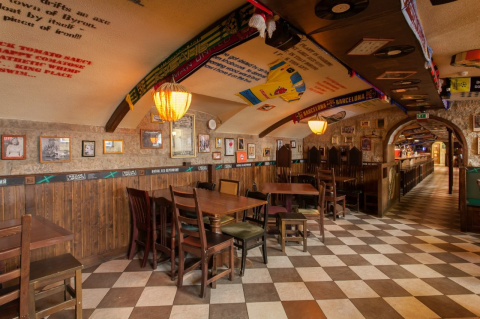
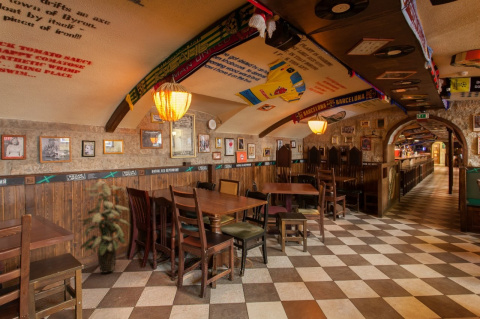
+ indoor plant (104, 225)
